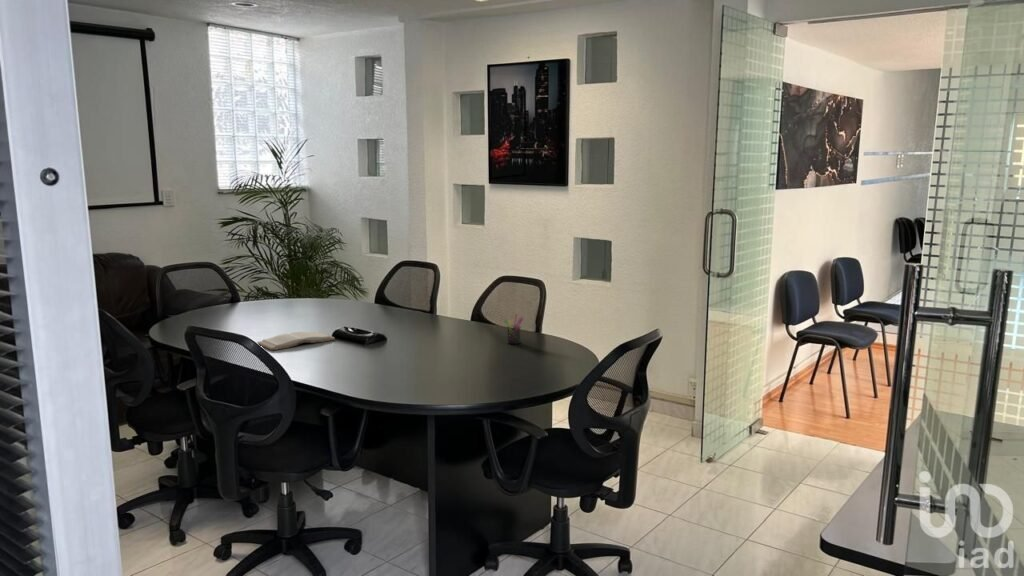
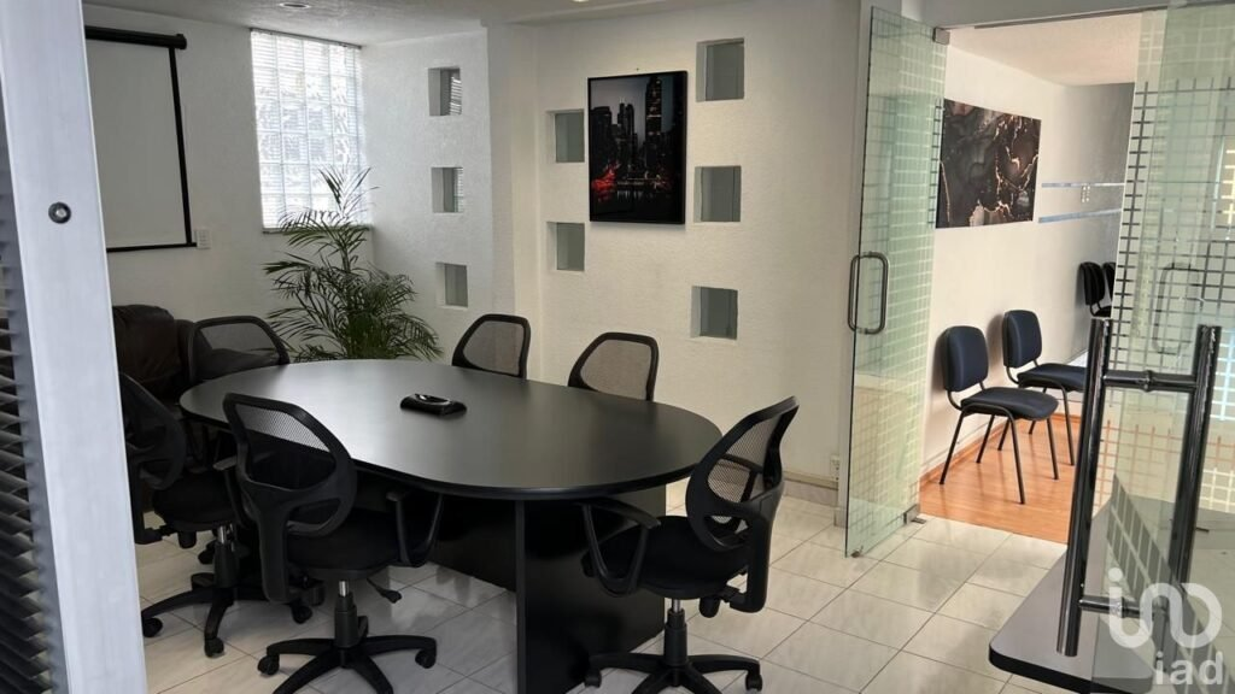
- book (296, 338)
- pen holder (512, 328)
